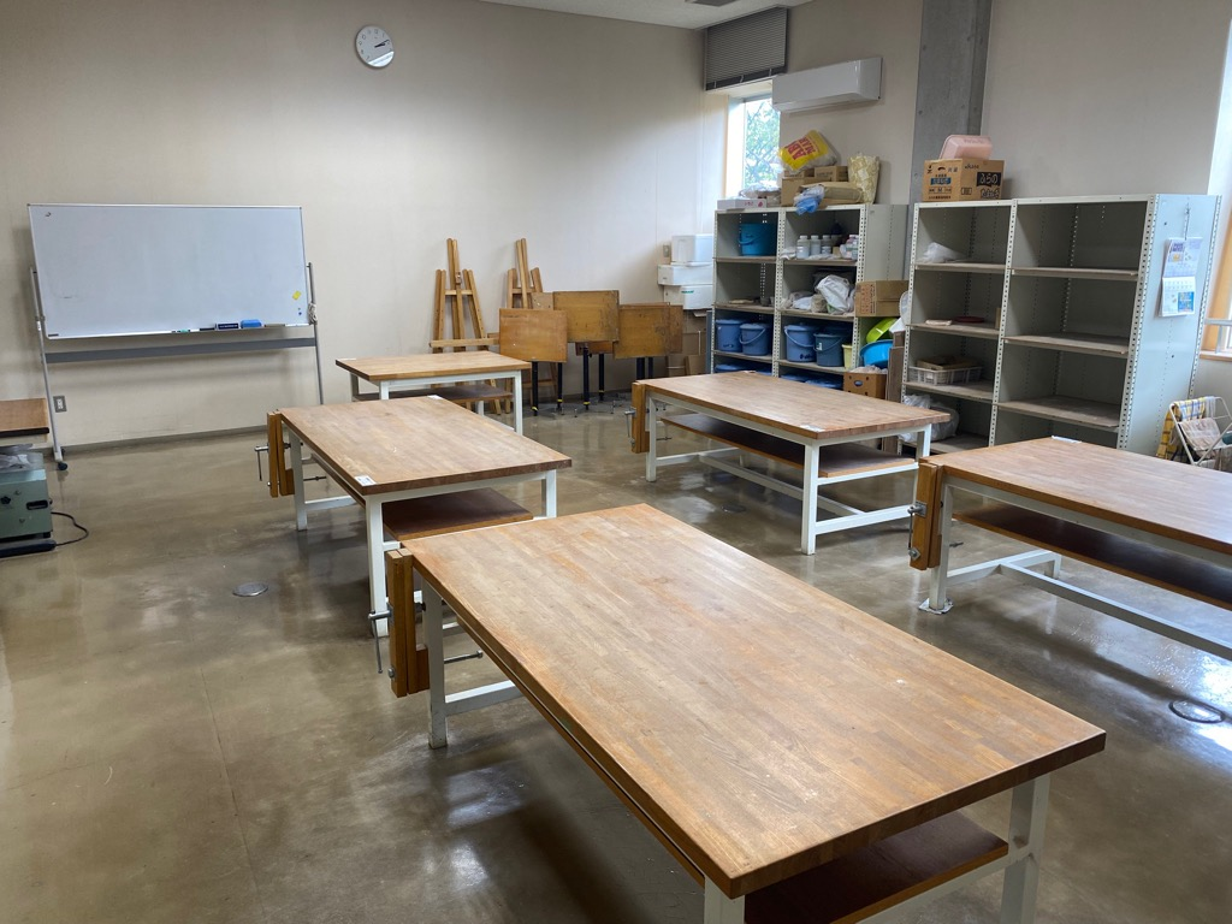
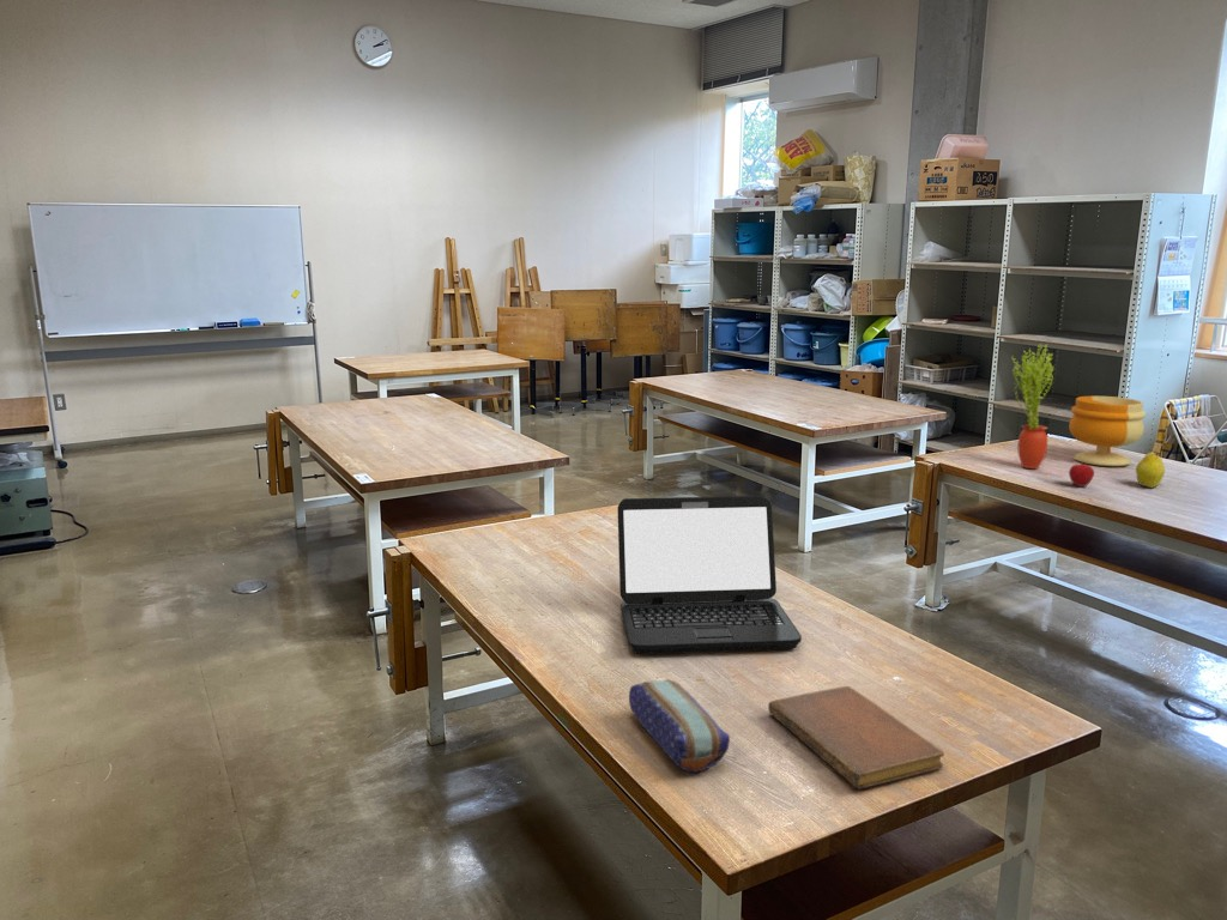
+ footed bowl (1105, 430)
+ fruit (1150, 468)
+ laptop (705, 569)
+ apple (1081, 474)
+ pencil case (676, 719)
+ potted plant (1028, 406)
+ notebook (851, 732)
